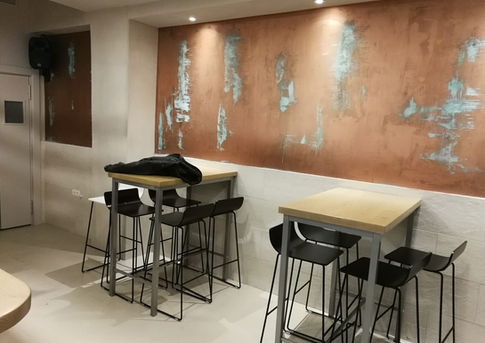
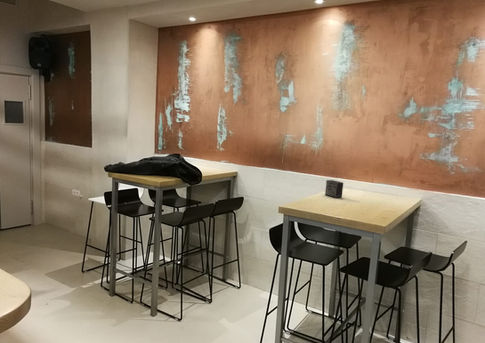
+ small box (334, 188)
